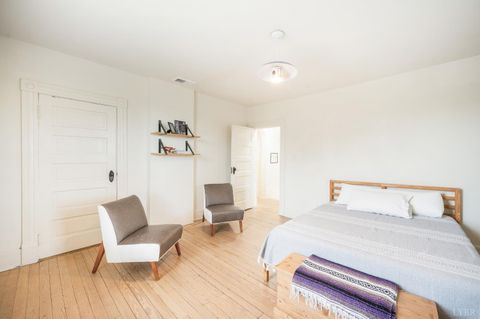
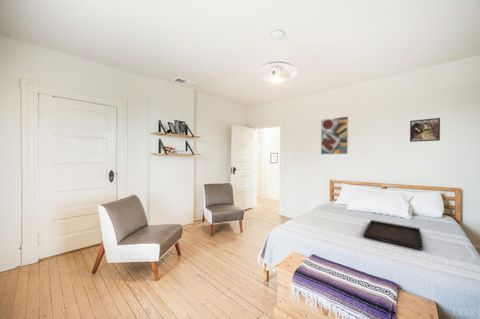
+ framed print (424, 130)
+ serving tray (392, 232)
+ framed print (334, 136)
